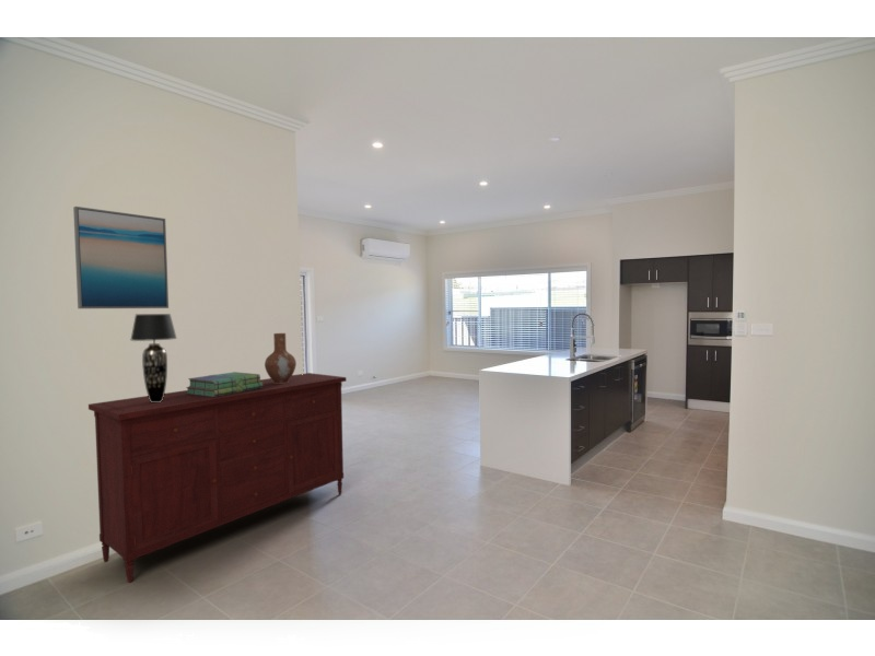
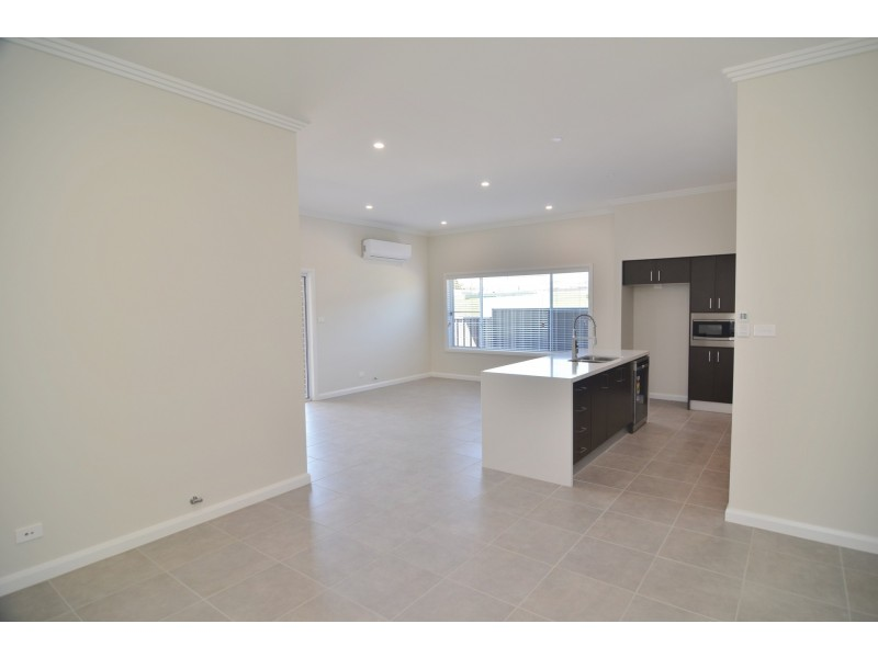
- wall art (124, 260)
- sideboard (238, 456)
- table lamp (154, 358)
- vase (280, 358)
- stack of books (225, 383)
